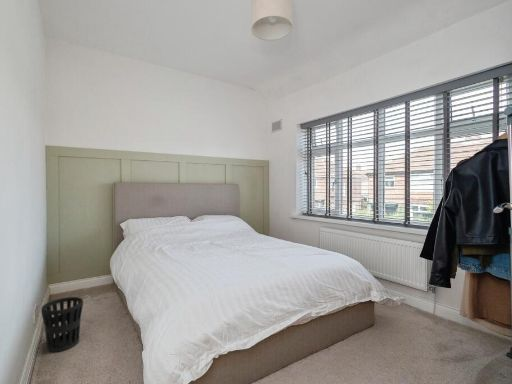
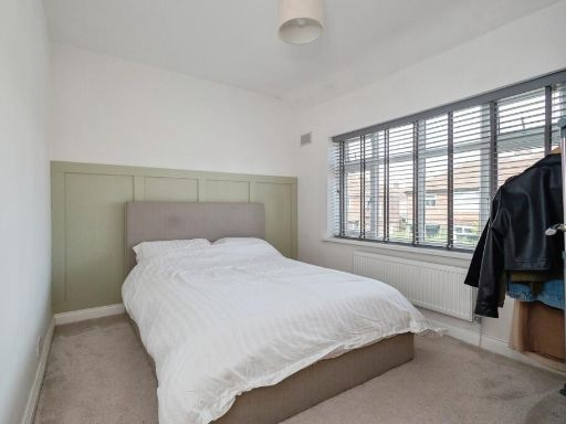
- wastebasket (63, 323)
